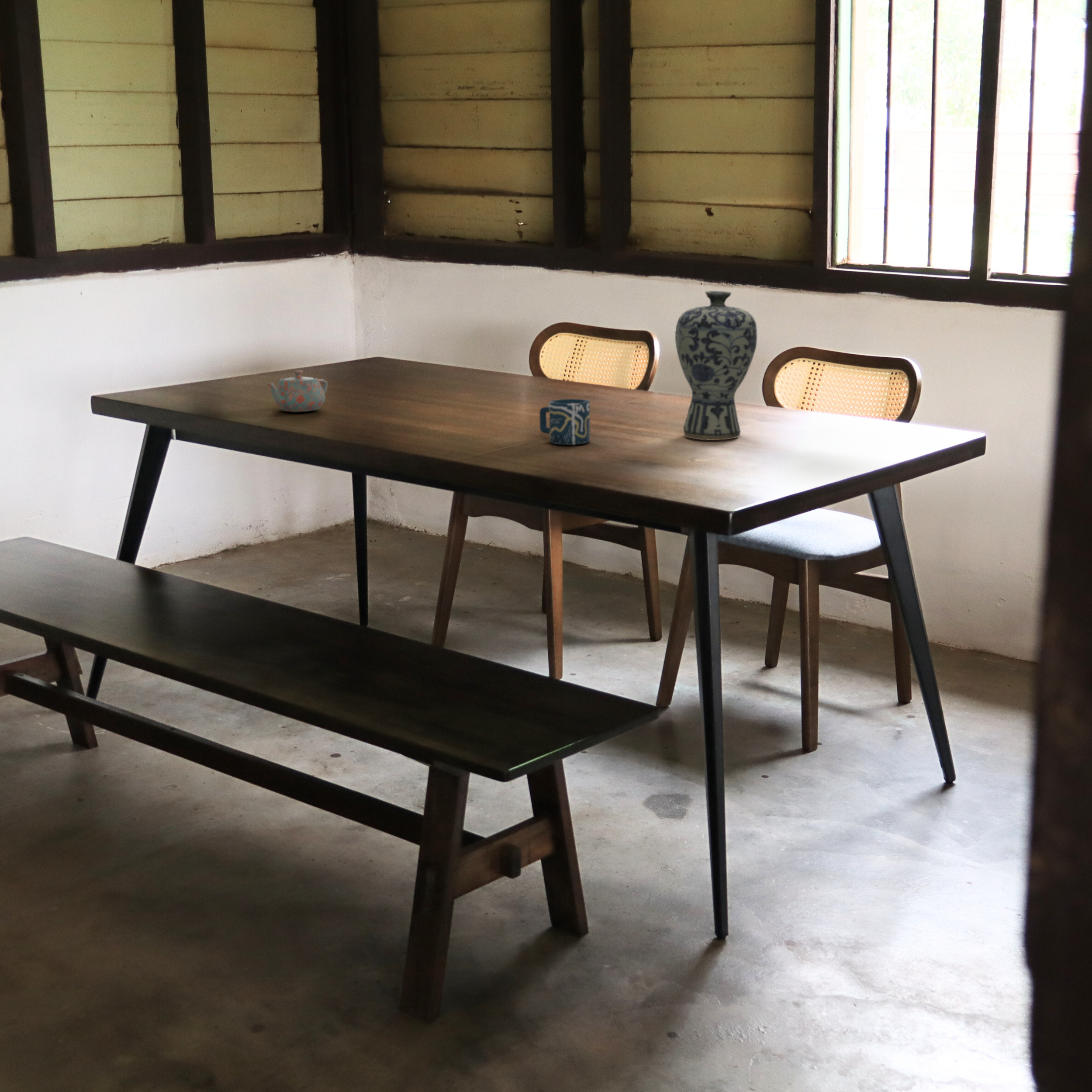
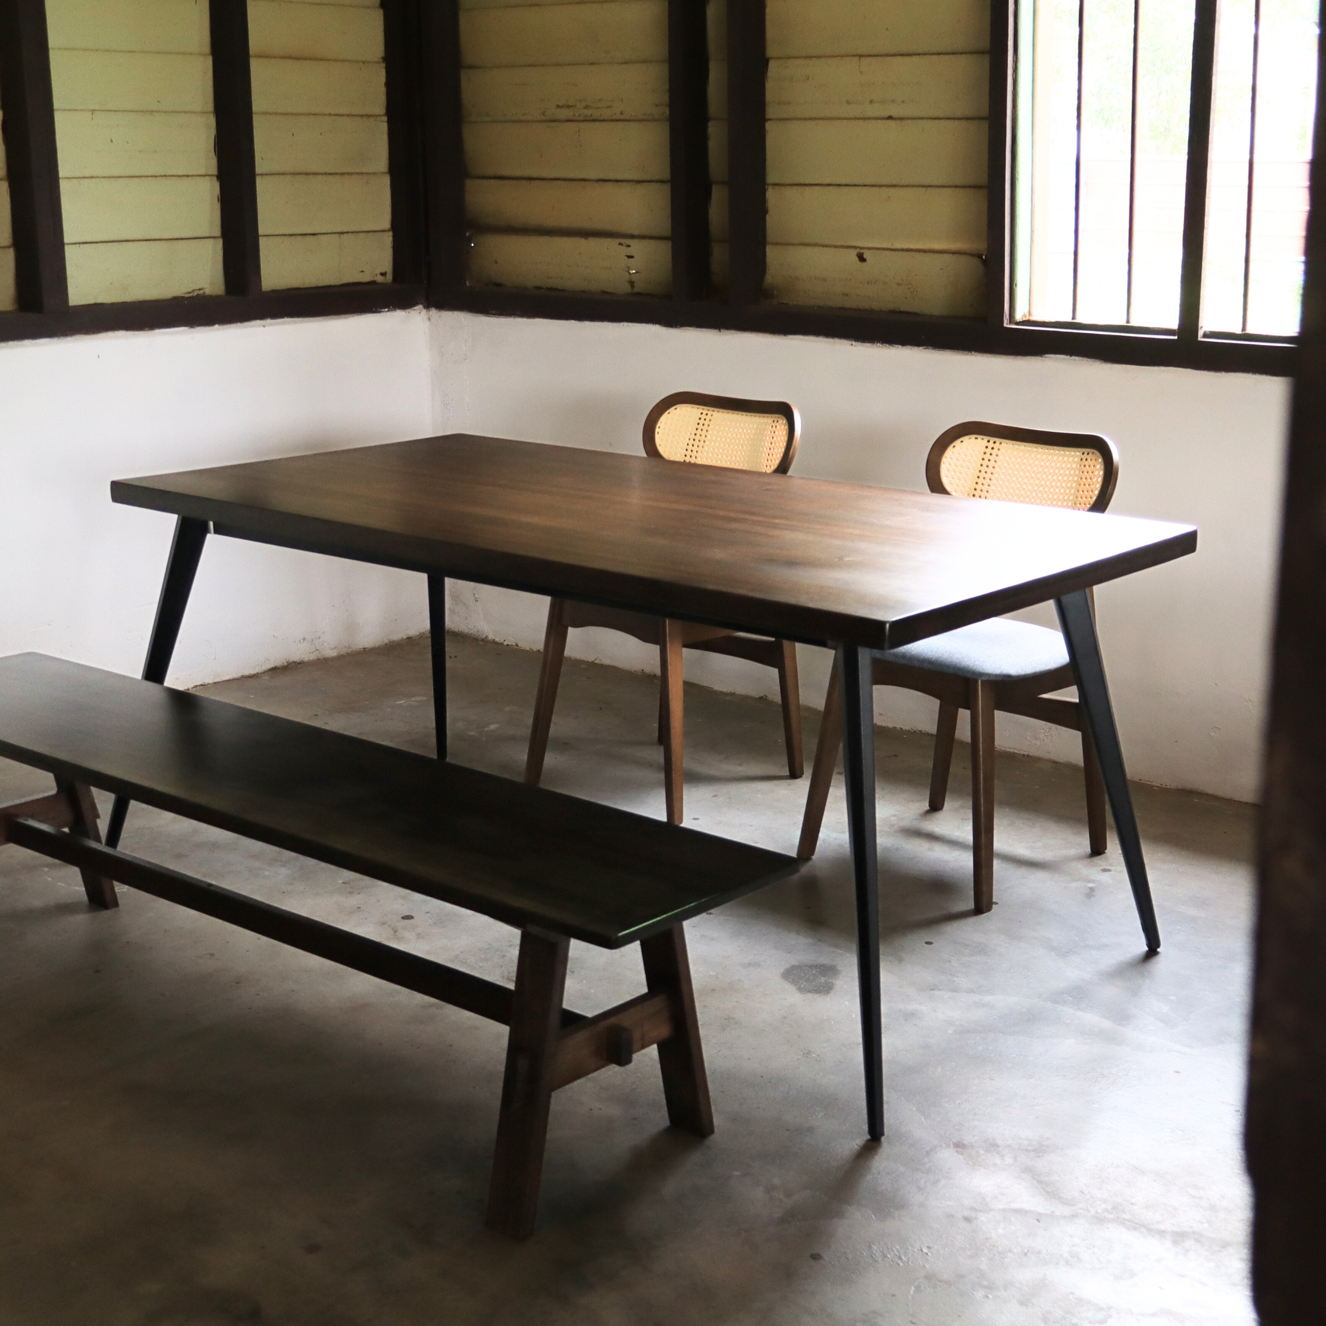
- vase (715, 364)
- cup (563, 421)
- teapot (297, 390)
